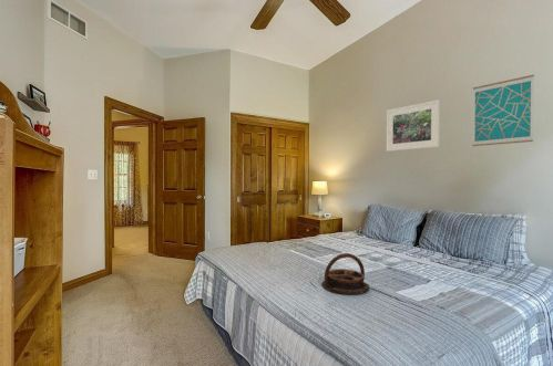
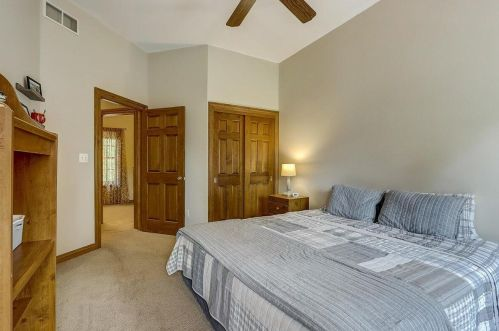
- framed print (411, 127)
- serving tray (345, 270)
- wall art (501, 113)
